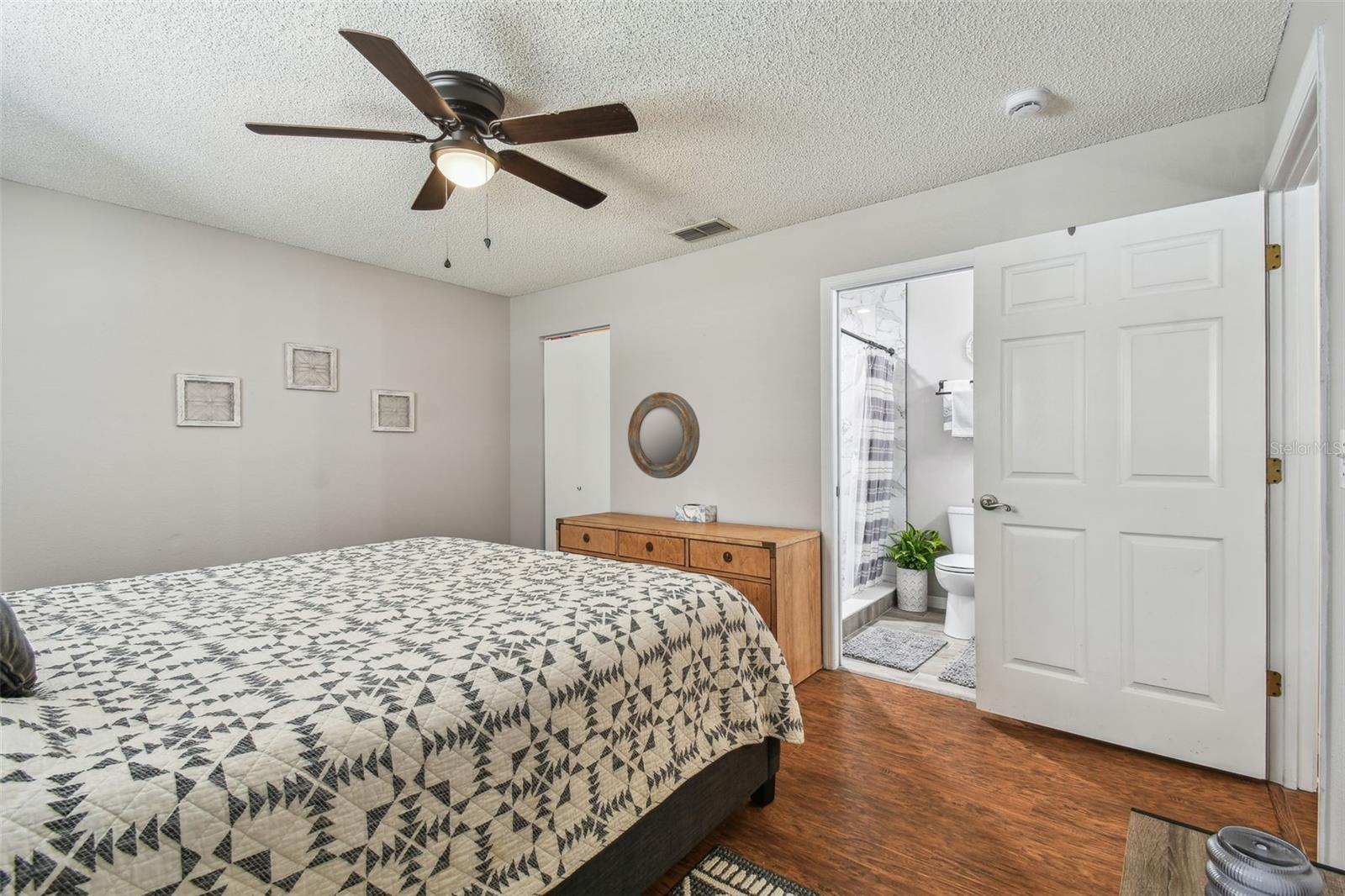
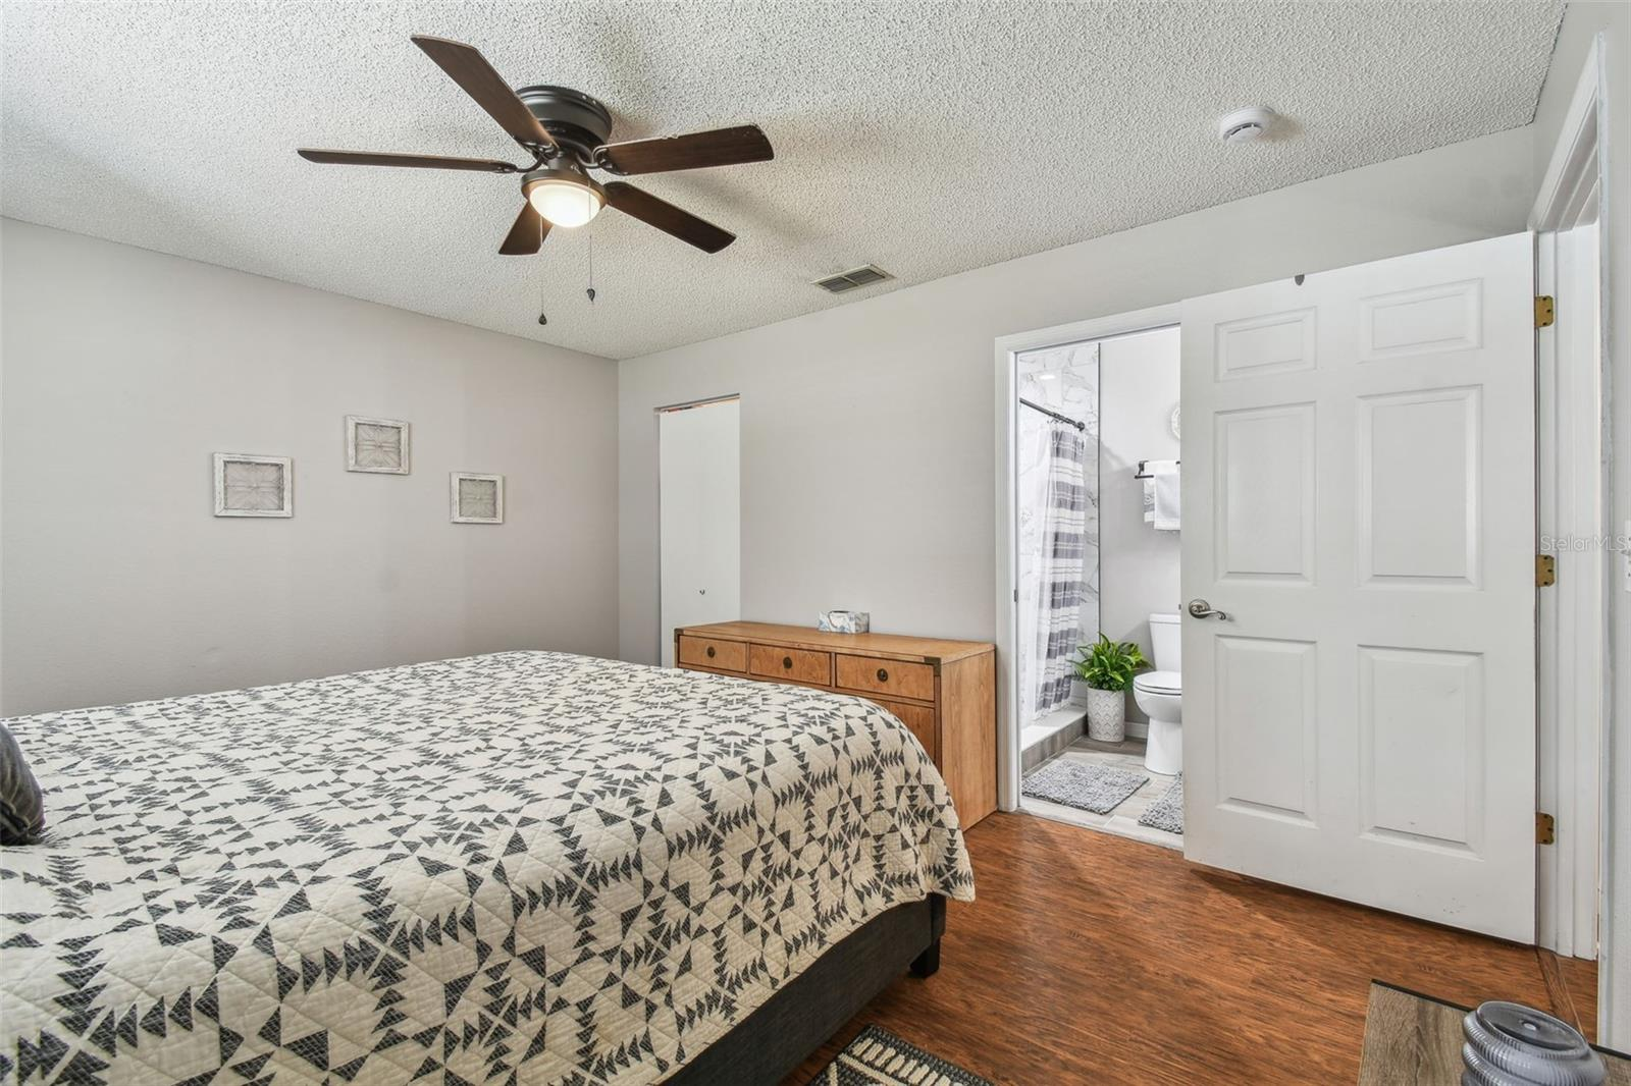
- home mirror (662, 435)
